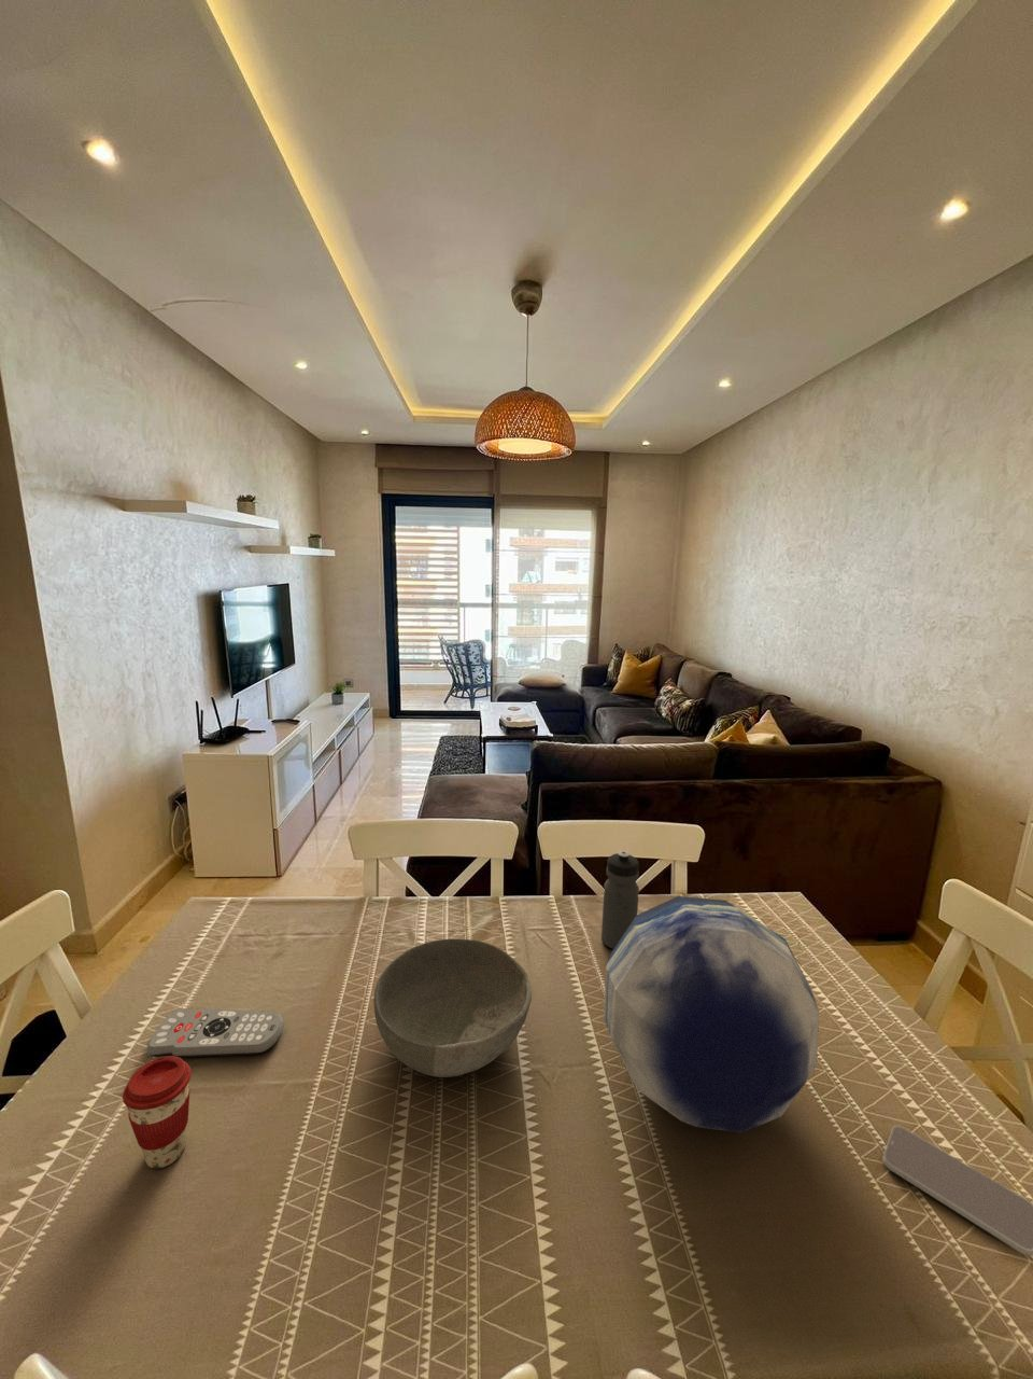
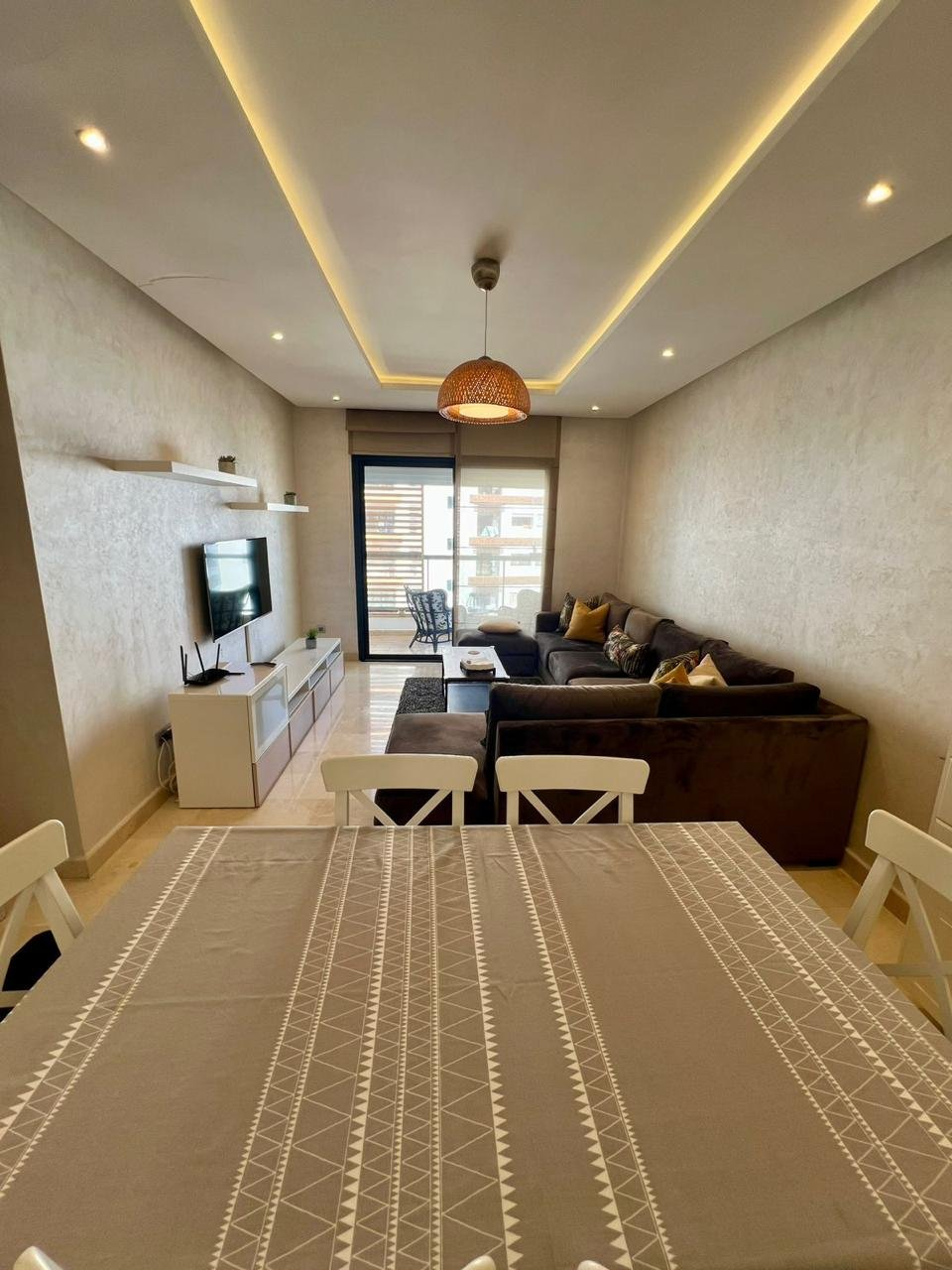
- coffee cup (162, 1113)
- remote control (218, 1033)
- decorative orb (705, 1004)
- smartphone (956, 1184)
- bowl (451, 1011)
- water bottle (621, 897)
